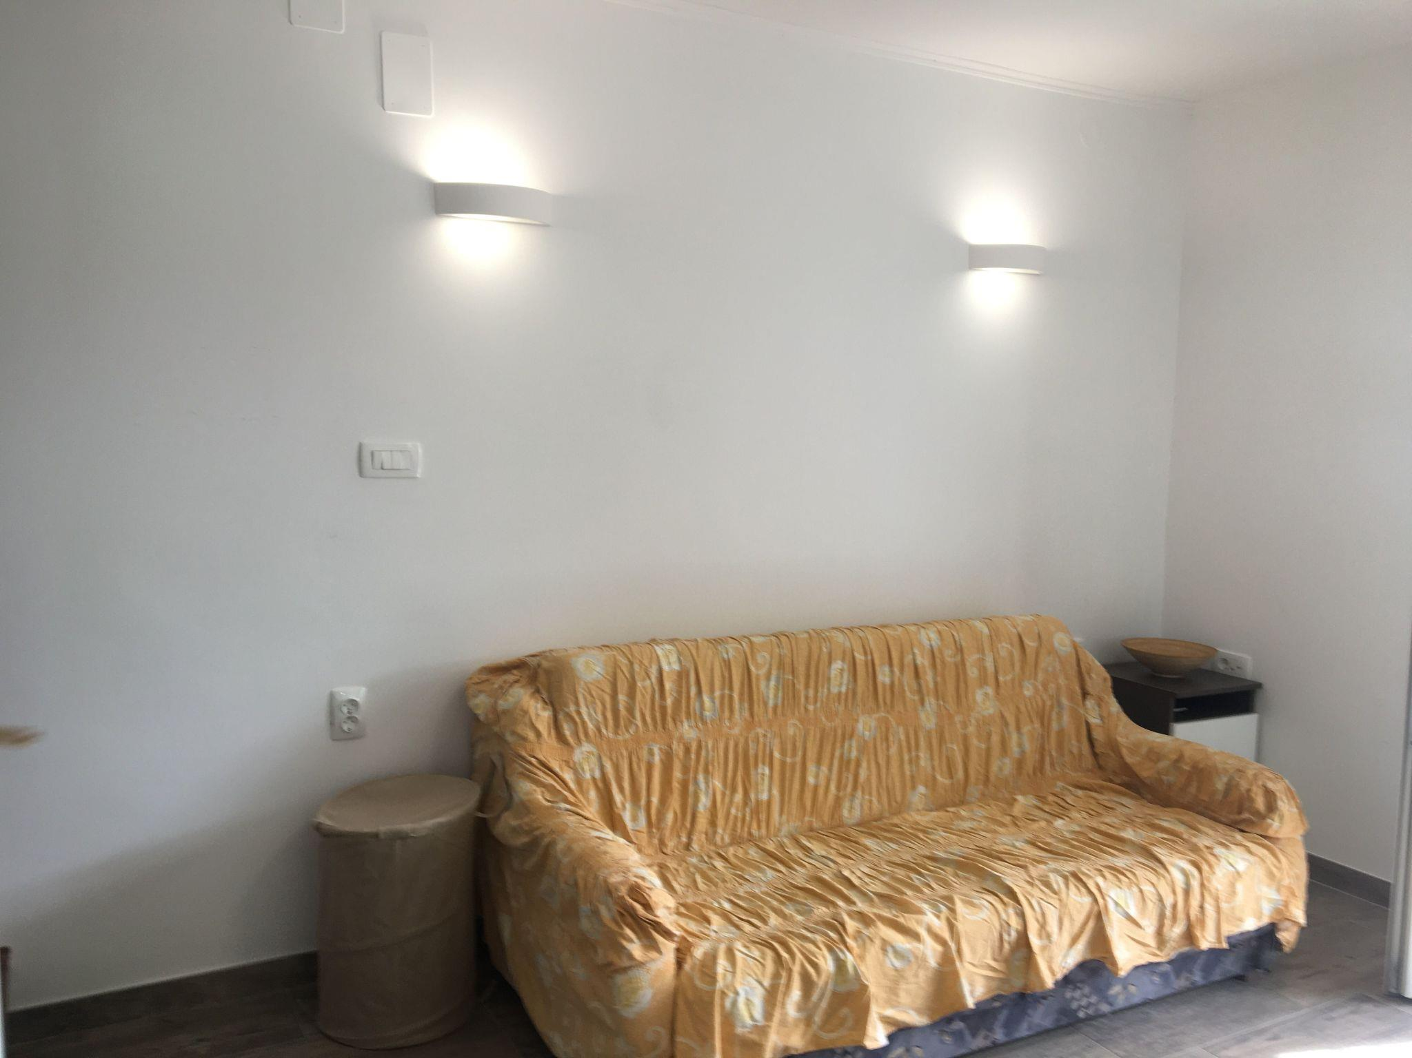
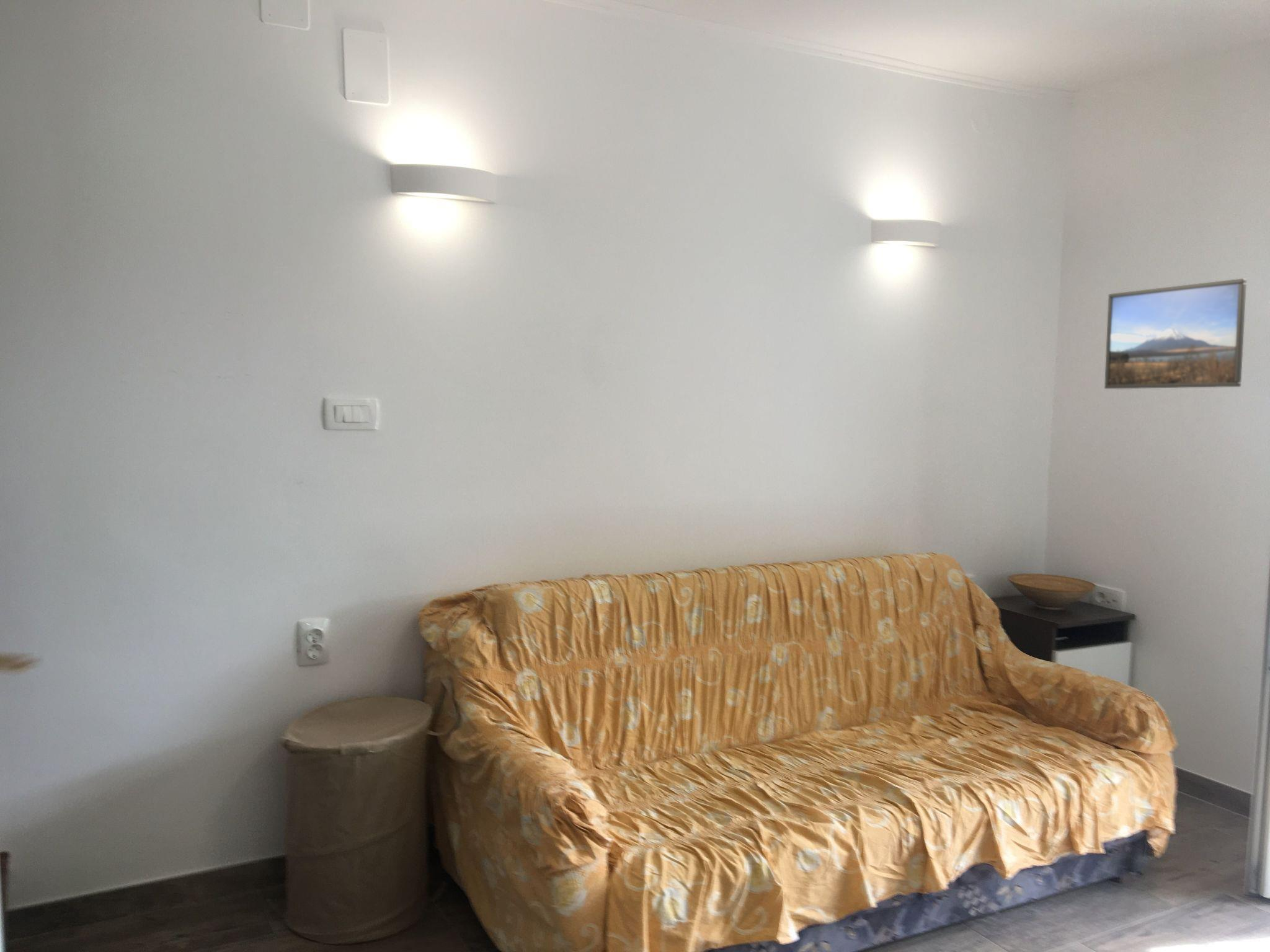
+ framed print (1170, 337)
